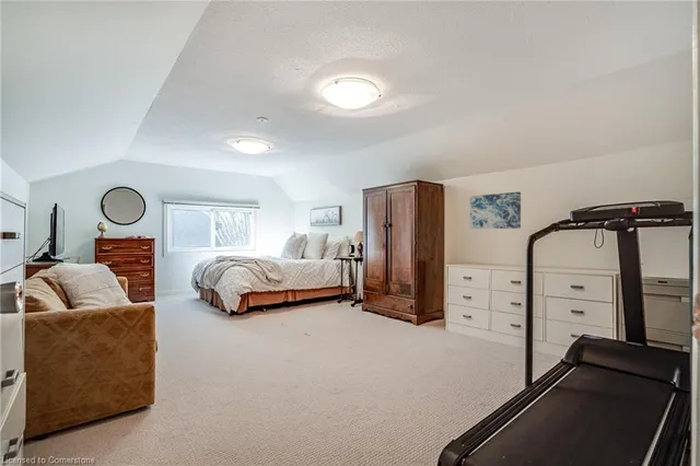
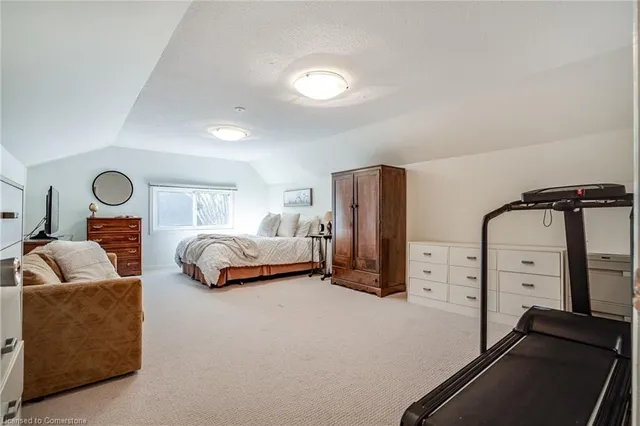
- wall art (493, 211)
